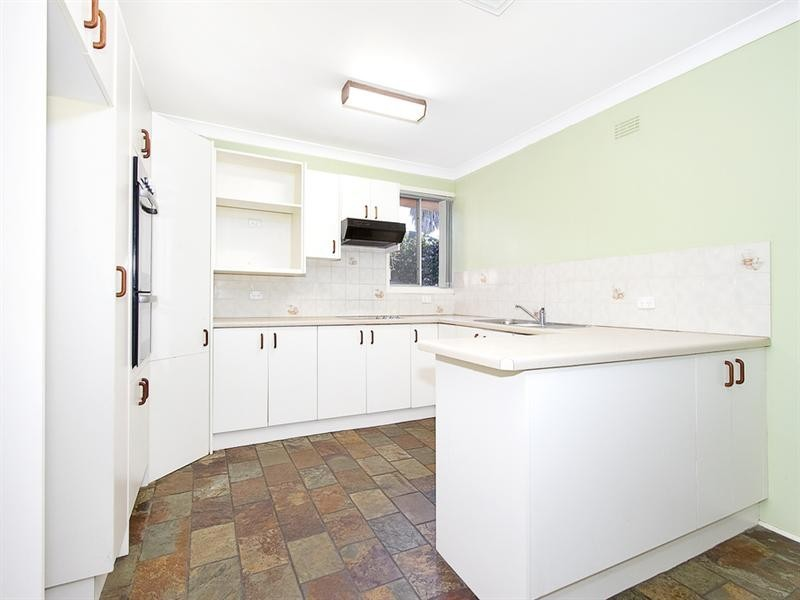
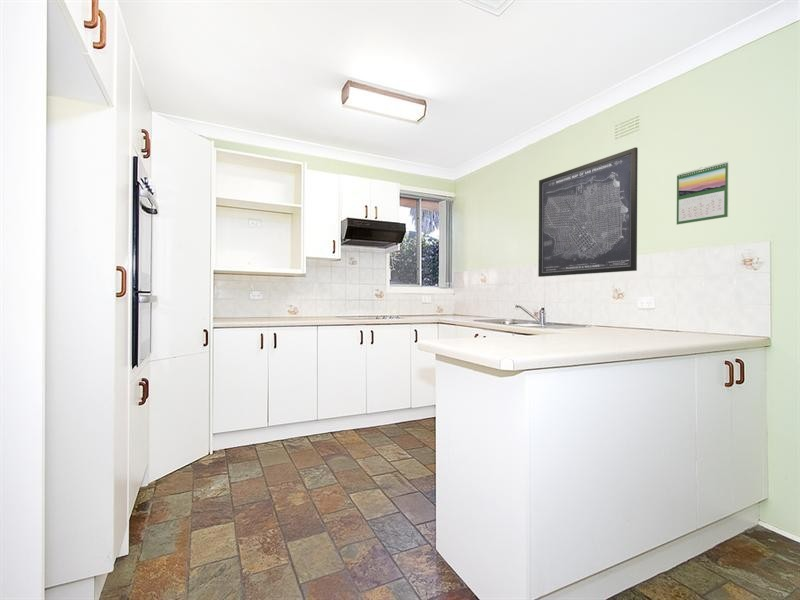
+ wall art (581, 220)
+ calendar (701, 193)
